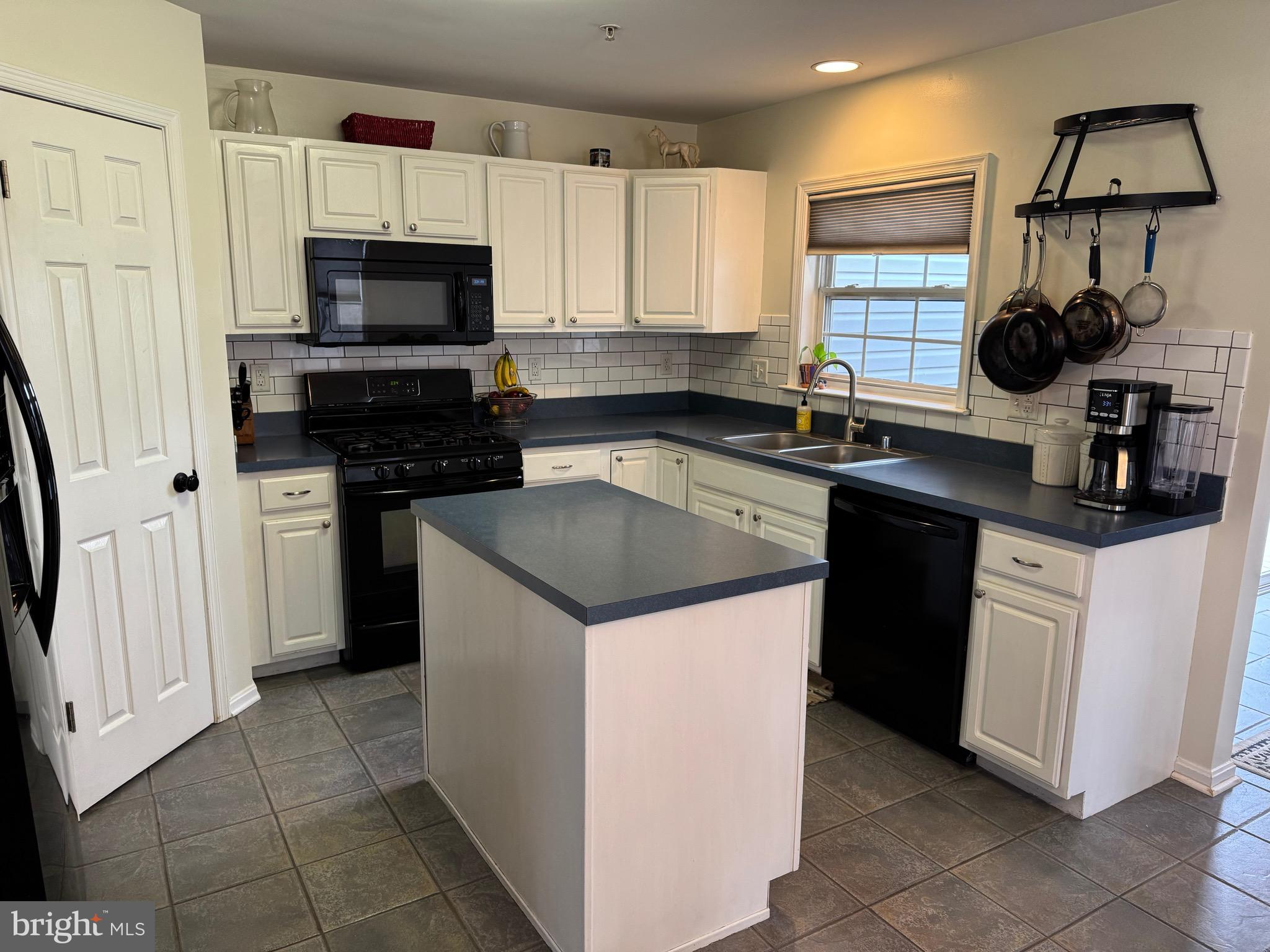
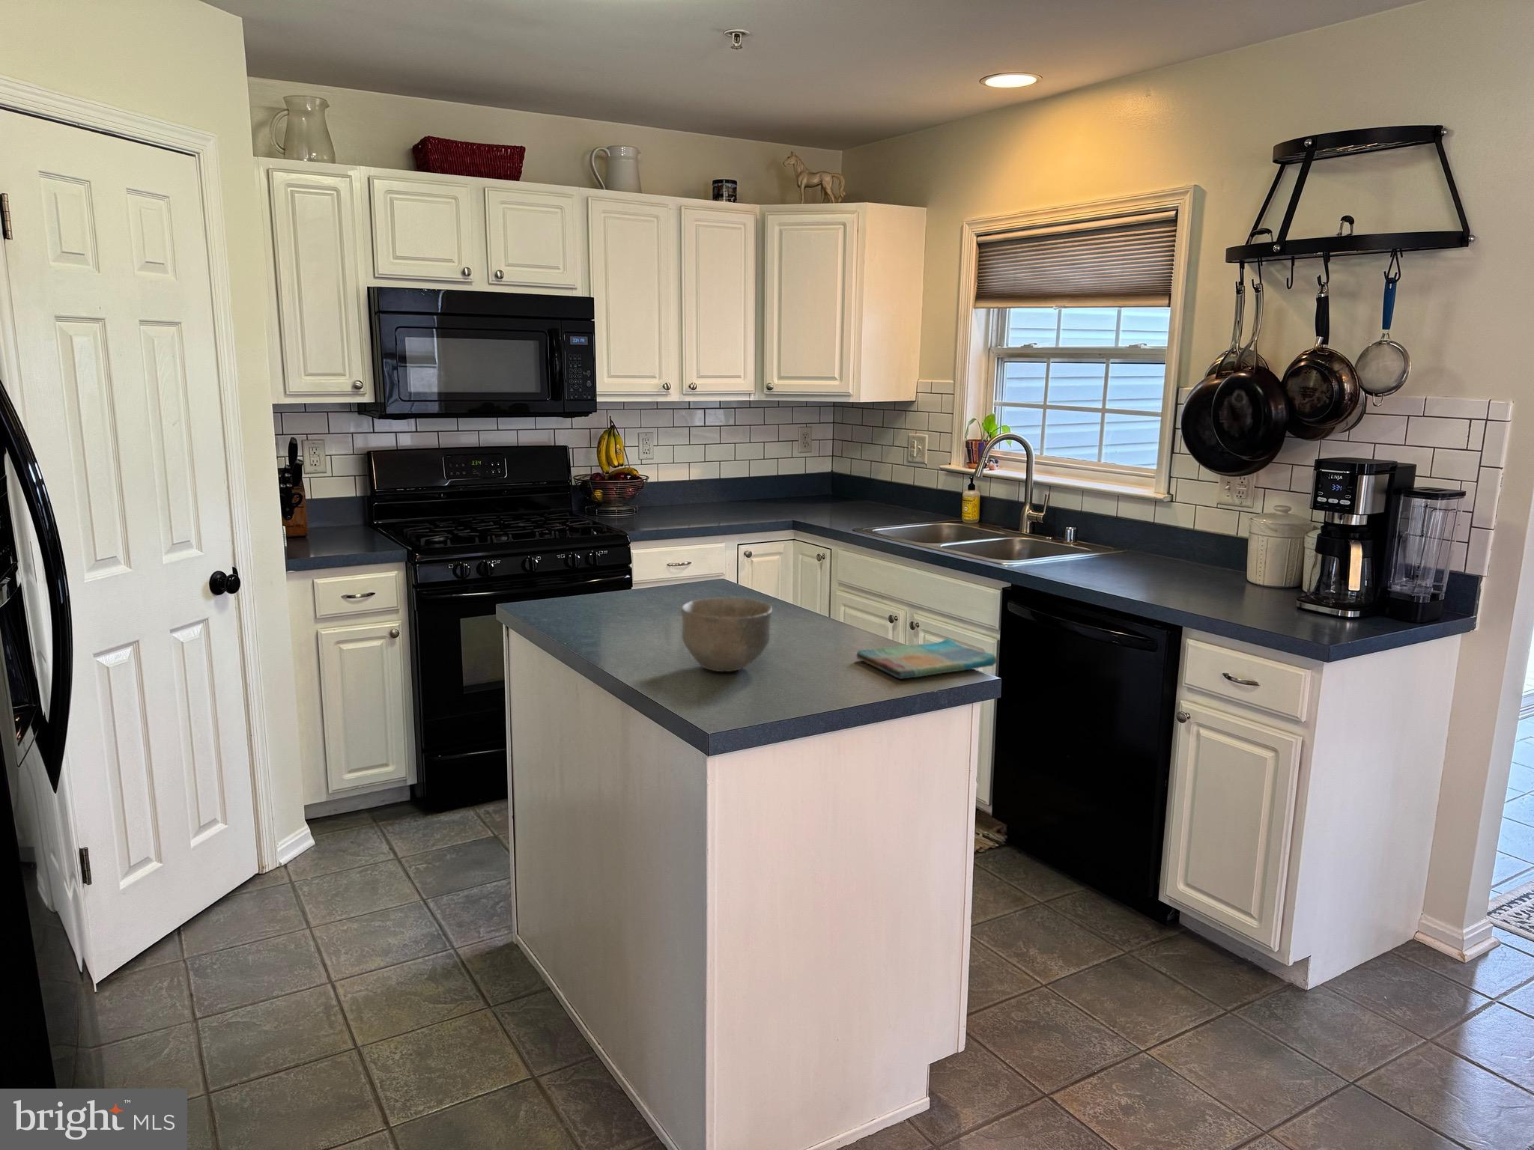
+ dish towel (925, 657)
+ bowl (727, 637)
